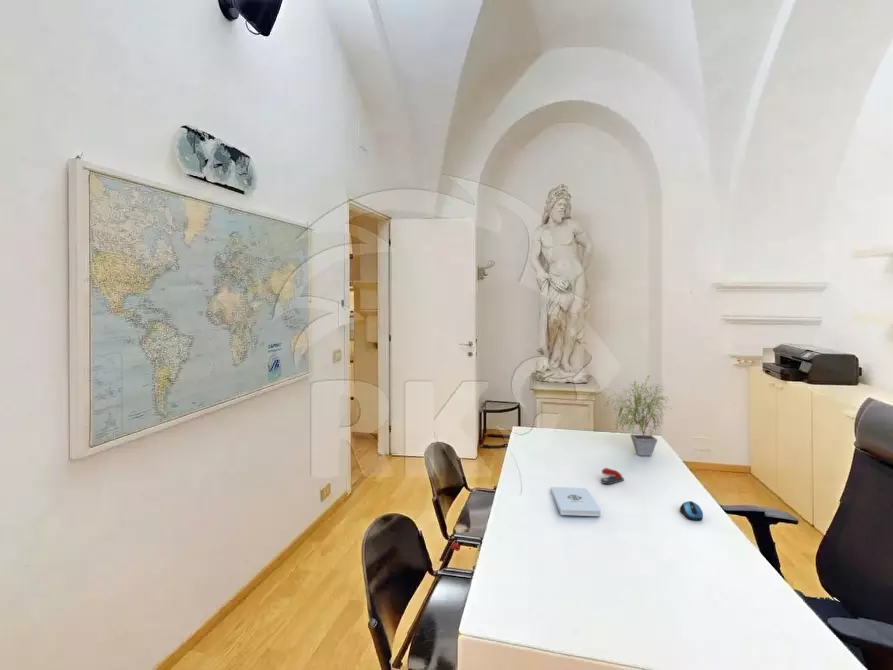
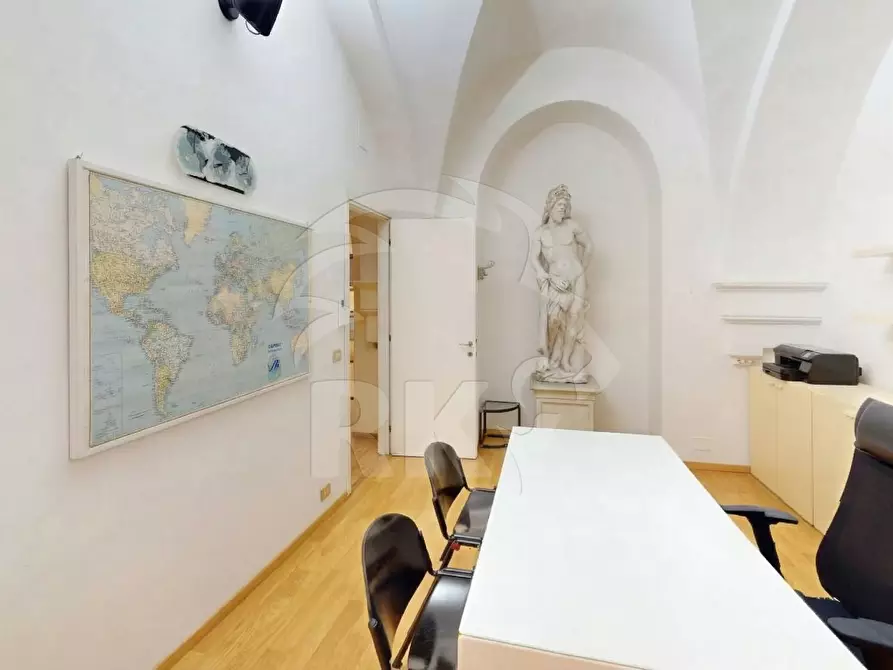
- stapler (611, 474)
- notepad (574, 500)
- potted plant (637, 413)
- computer mouse (692, 508)
